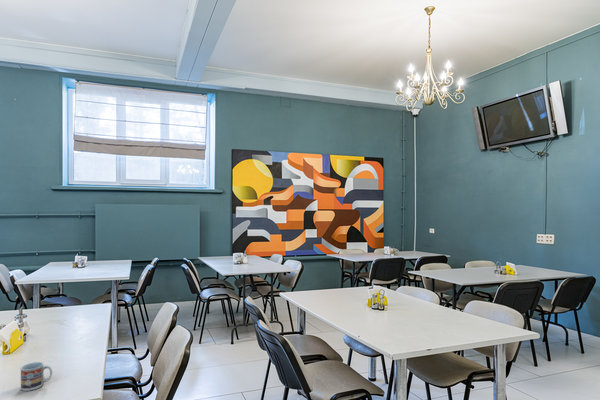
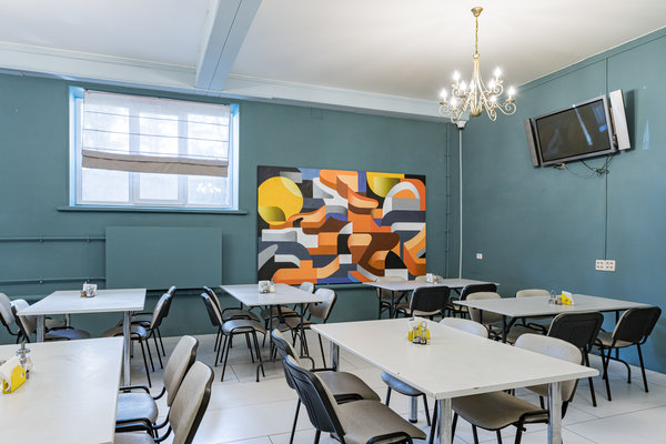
- cup (36, 375)
